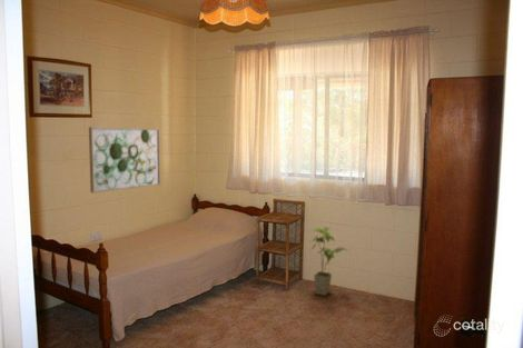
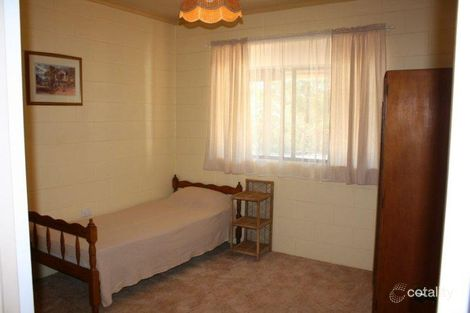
- house plant (327, 260)
- wall art (128, 158)
